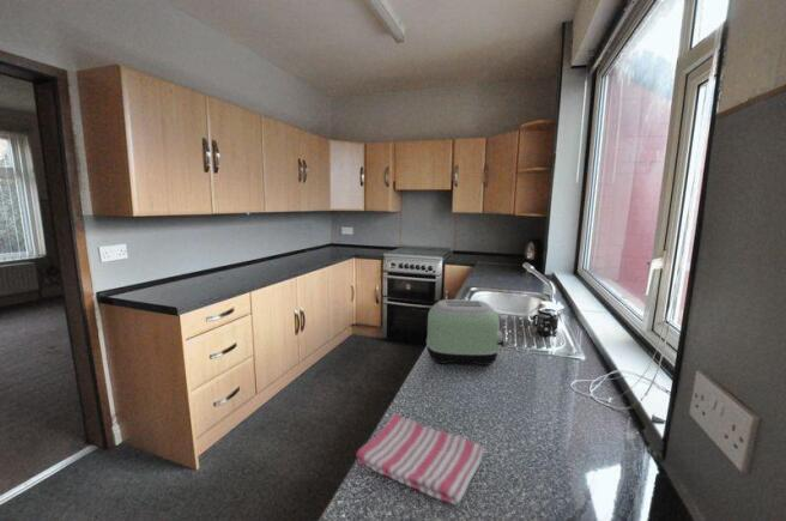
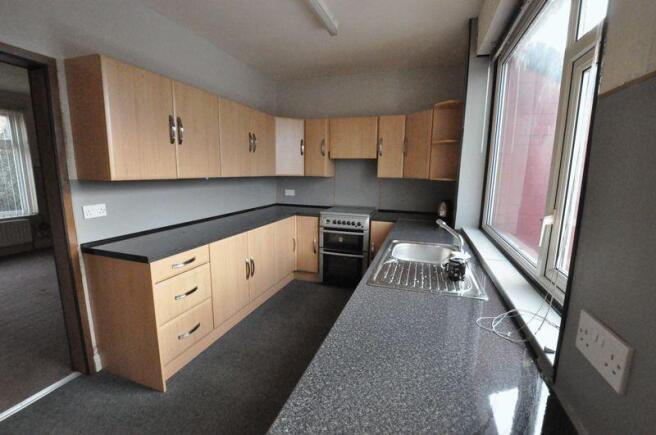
- toaster (465, 331)
- dish towel (421, 452)
